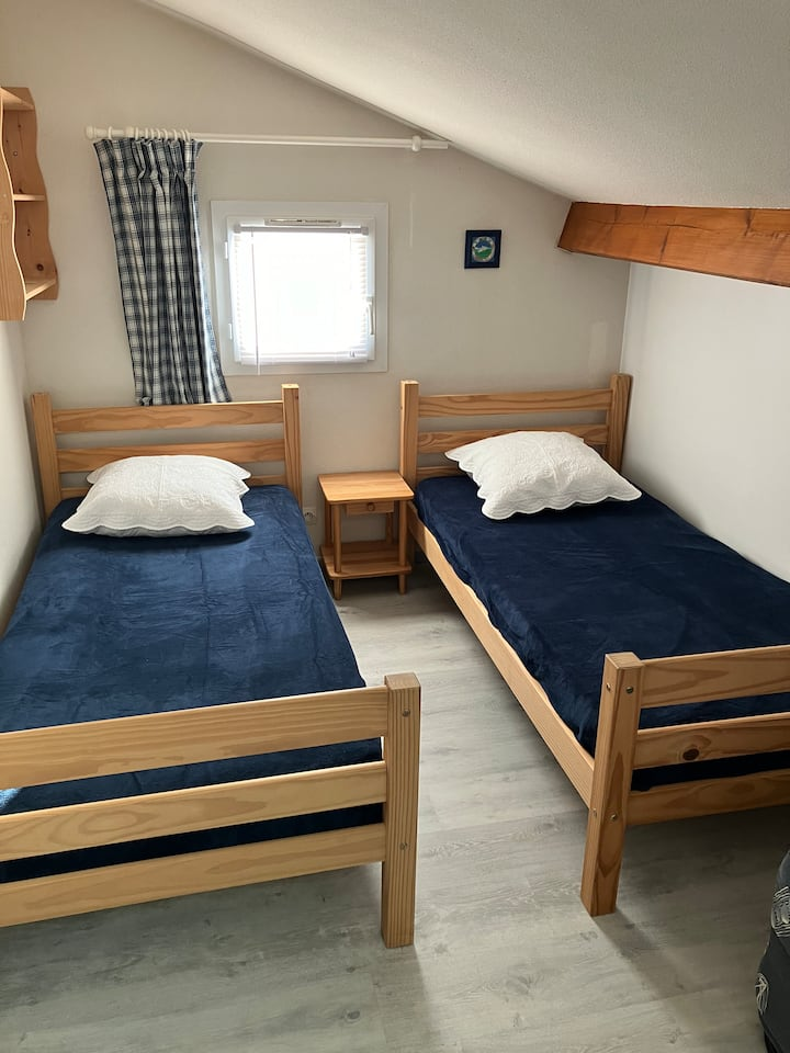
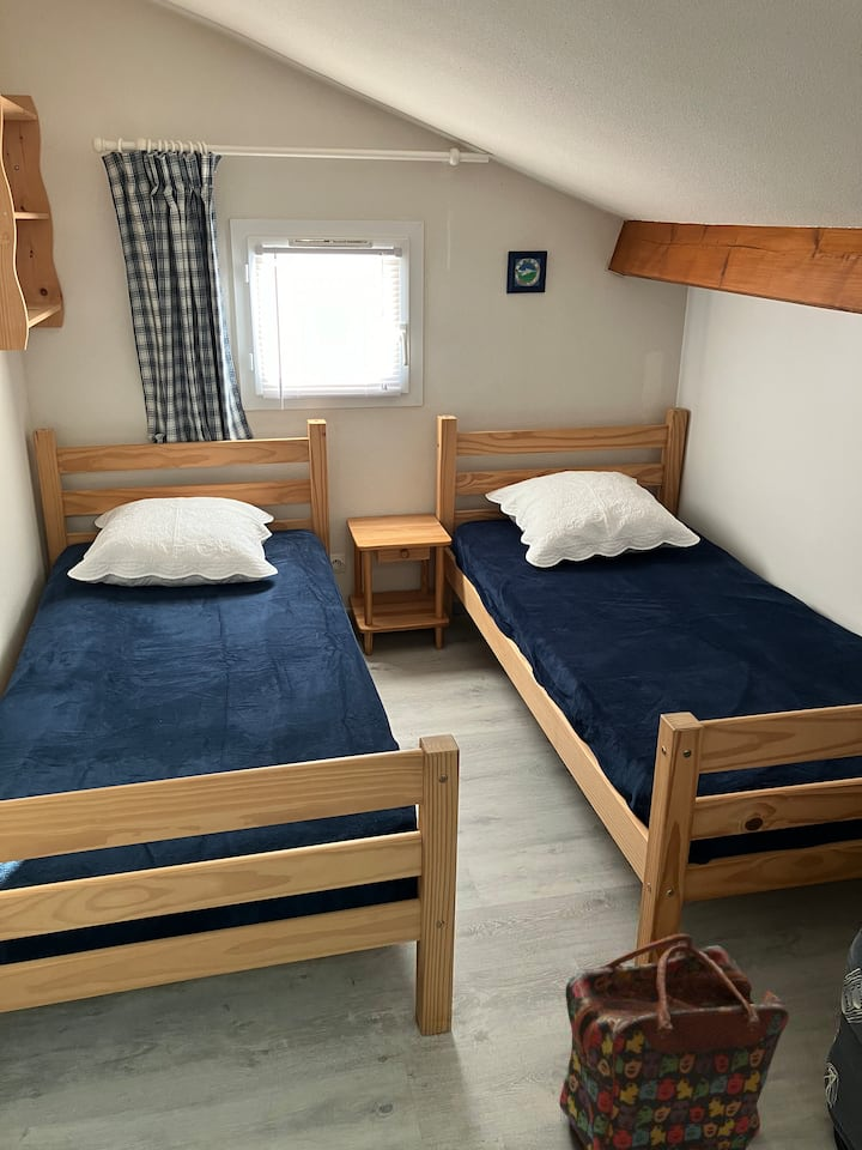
+ backpack (670, 1036)
